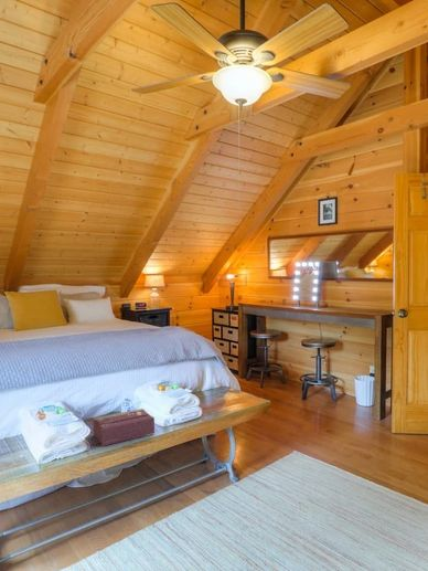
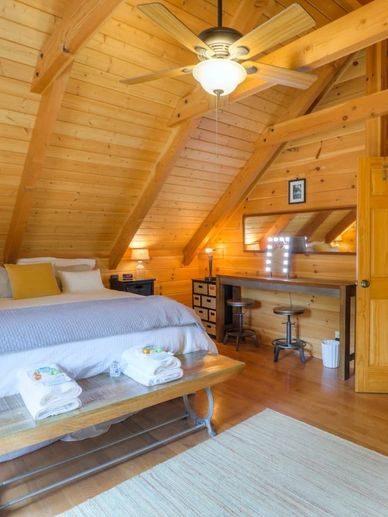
- tissue box (124, 425)
